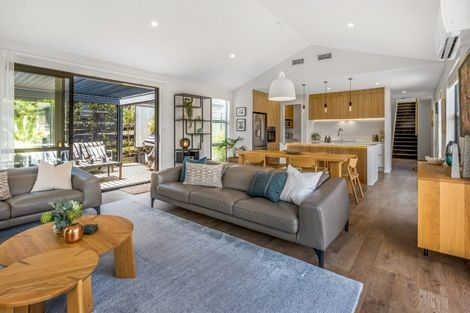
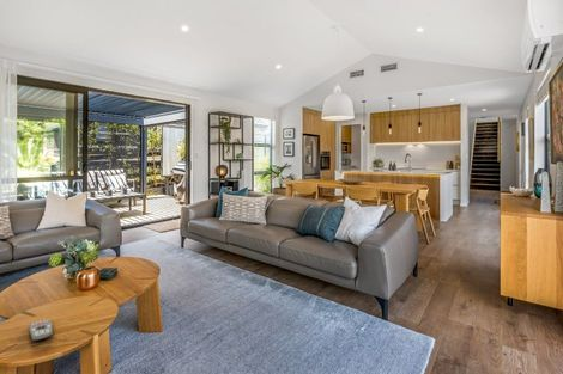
+ remote control (41, 330)
